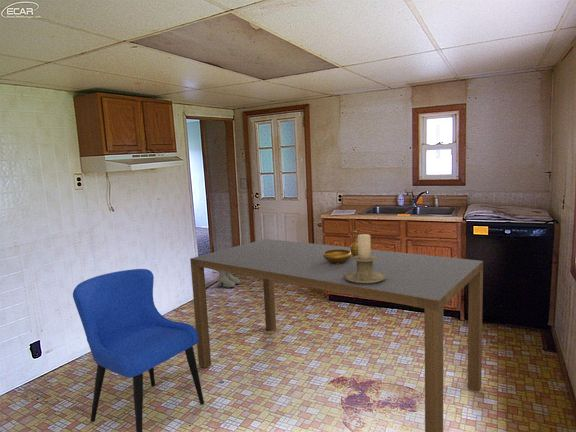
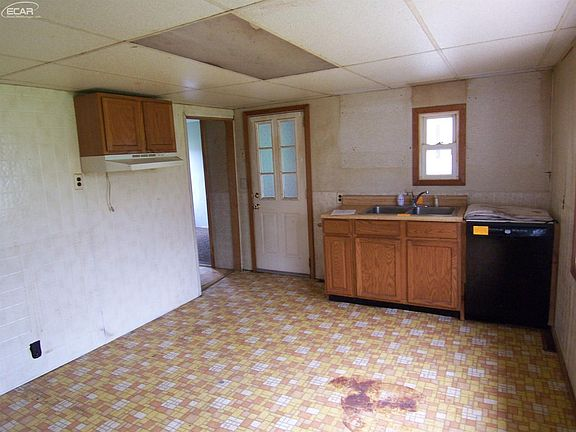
- candle holder (364, 256)
- decorative bowl (343, 250)
- dining table (333, 291)
- boots (228, 276)
- dining chair (141, 348)
